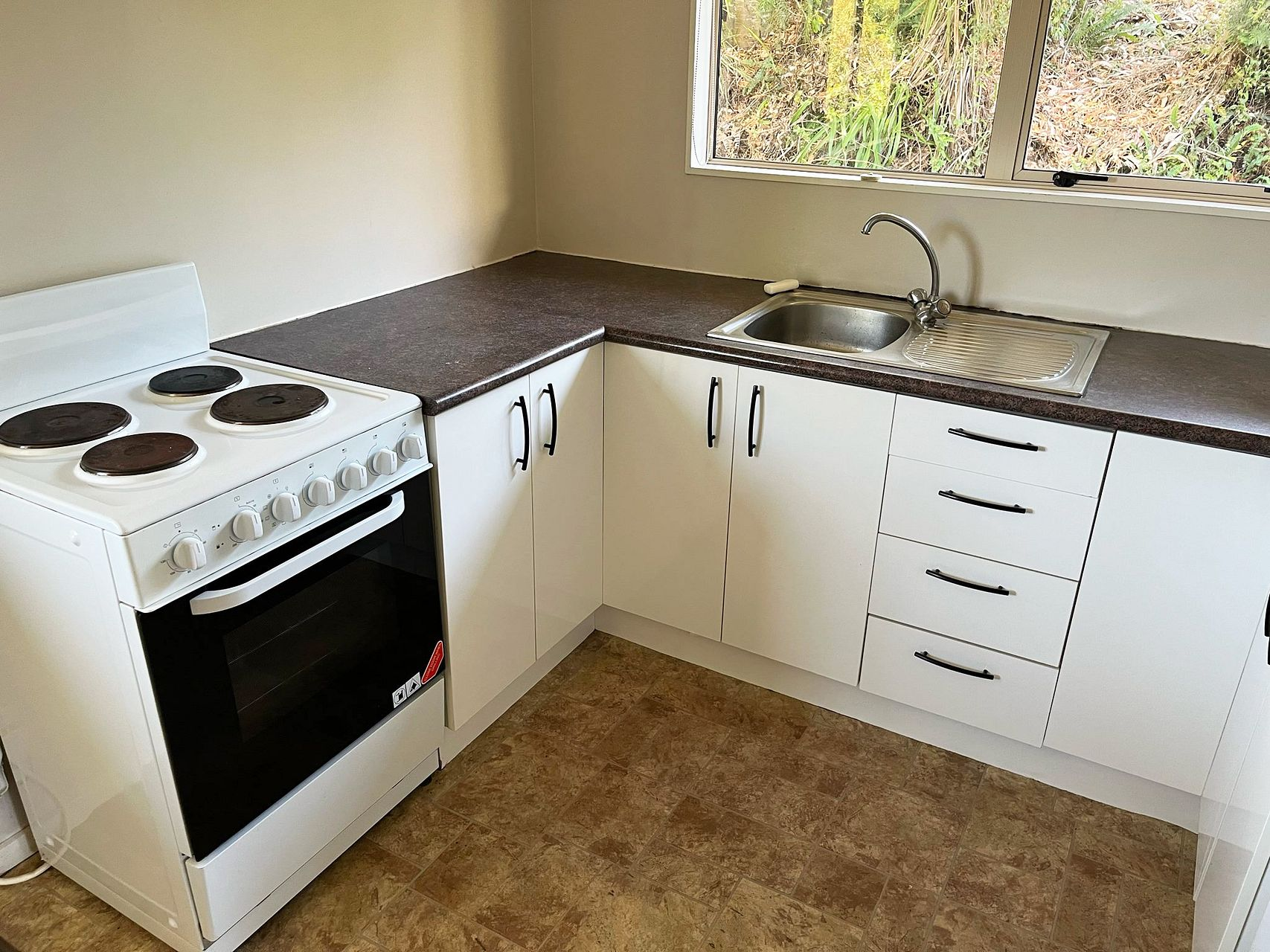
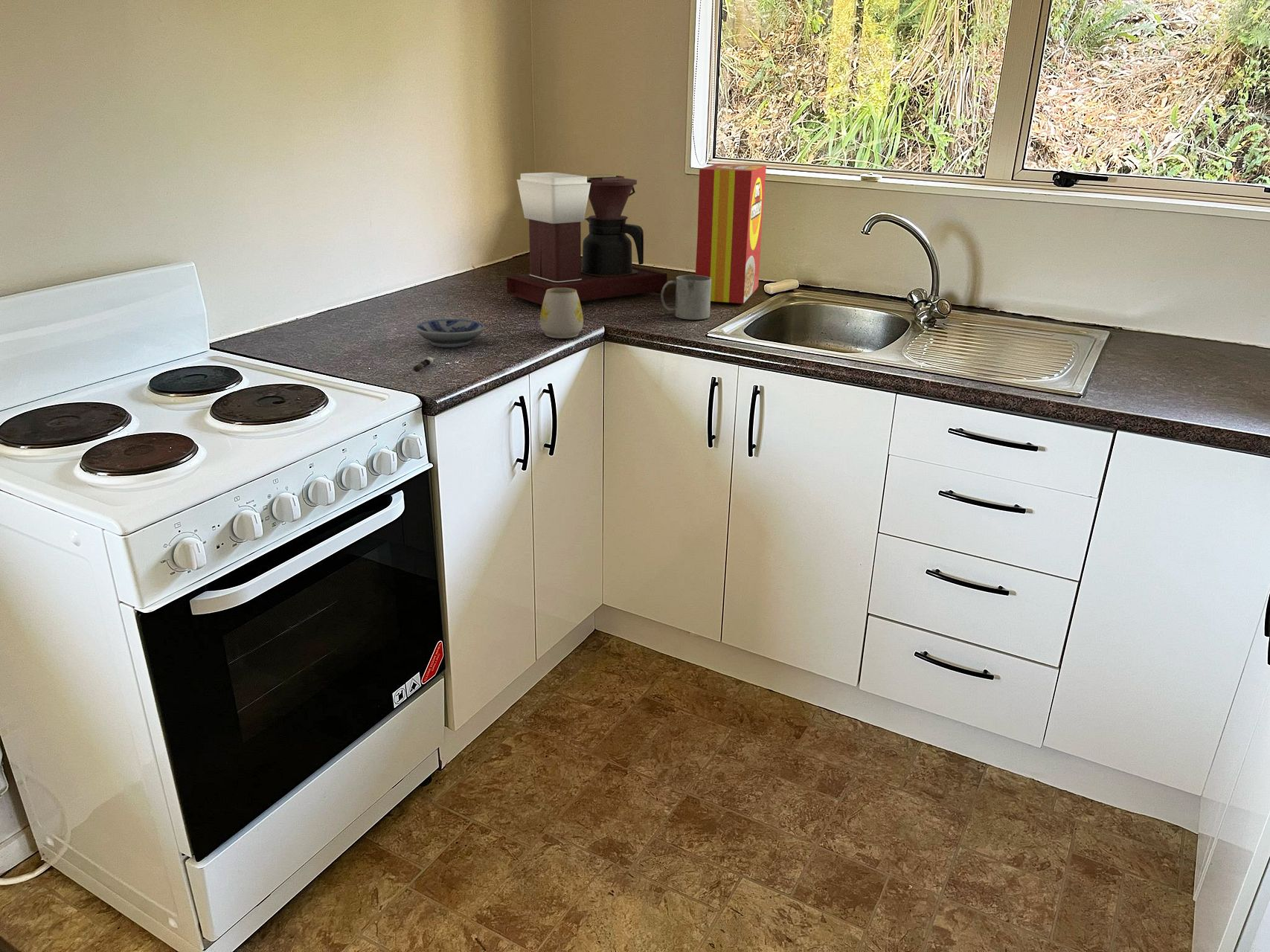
+ bowl (450, 334)
+ mug (562, 311)
+ mug (685, 297)
+ pepper shaker (423, 364)
+ cereal box (731, 231)
+ coffee maker (588, 235)
